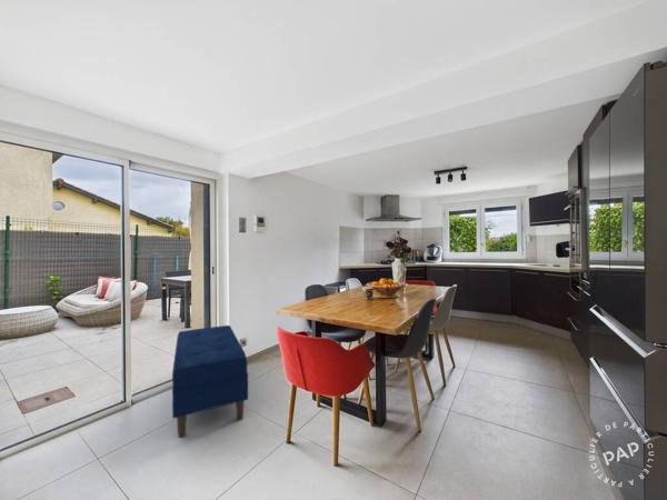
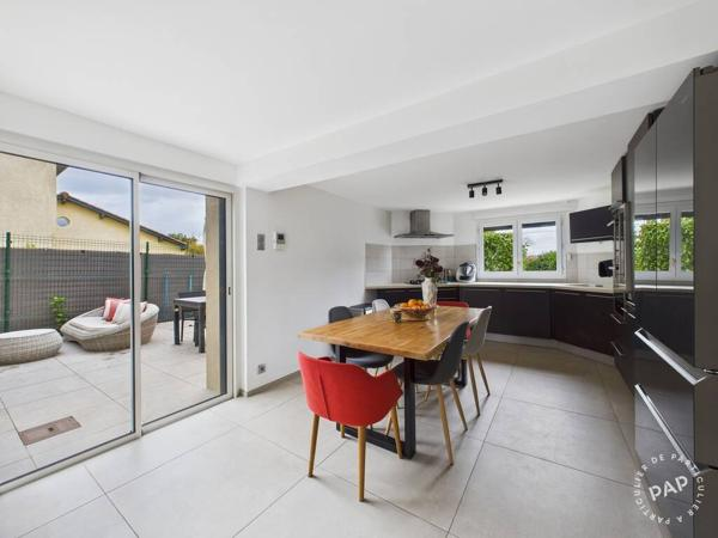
- bench (208, 369)
